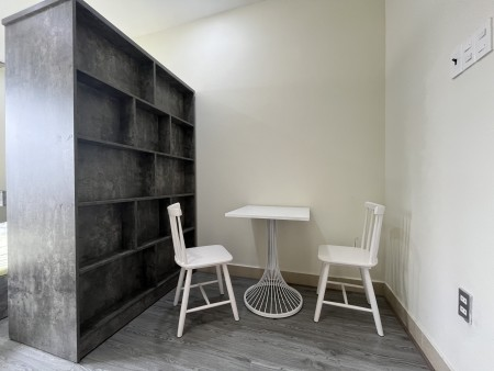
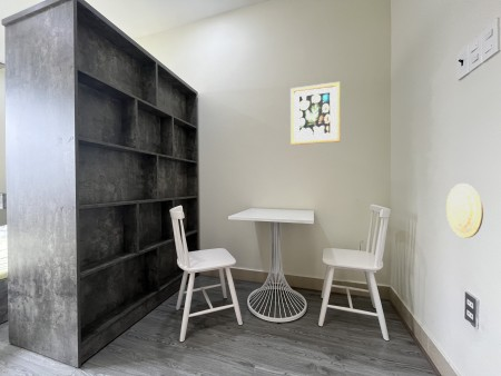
+ decorative plate (460, 210)
+ wall art (314, 113)
